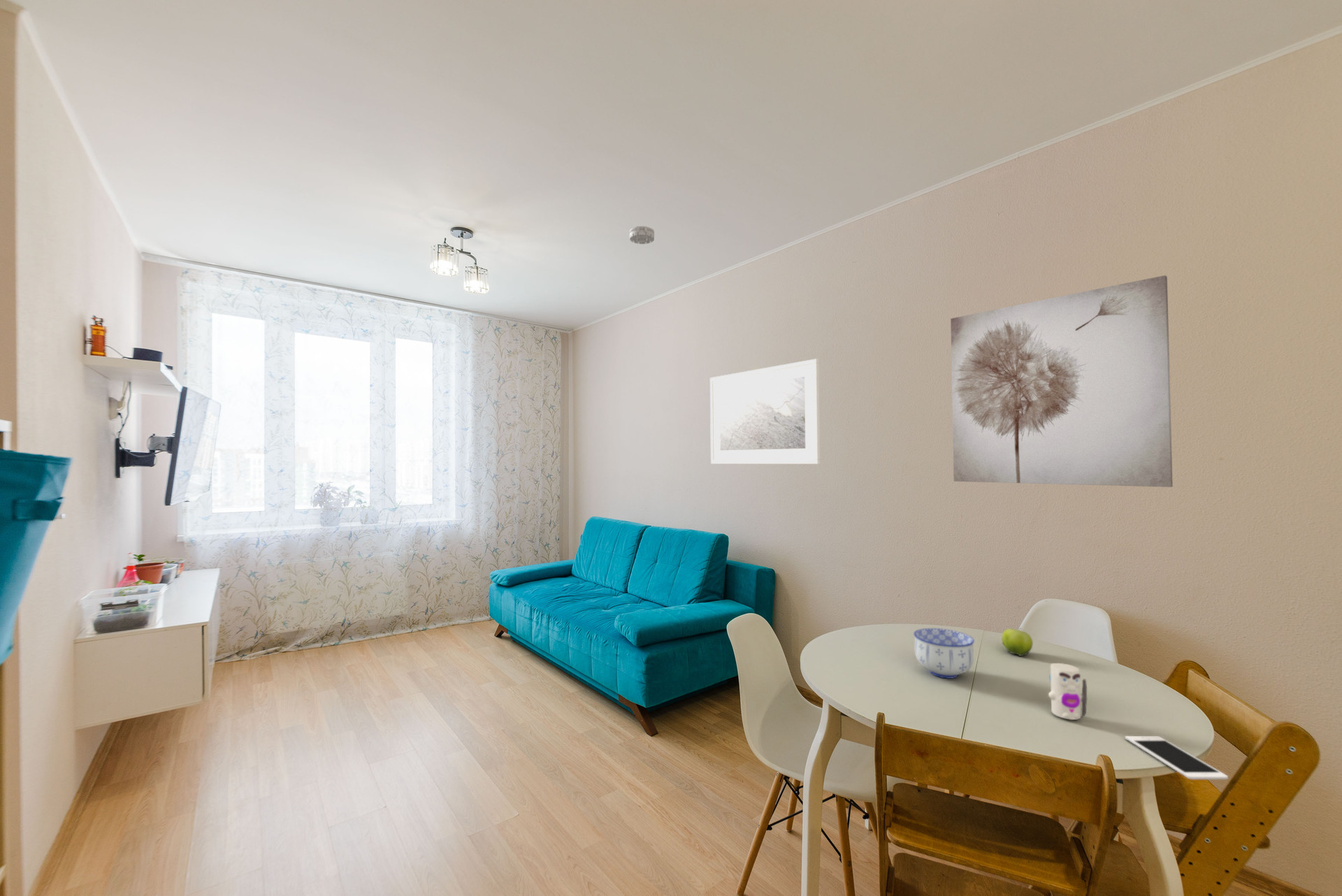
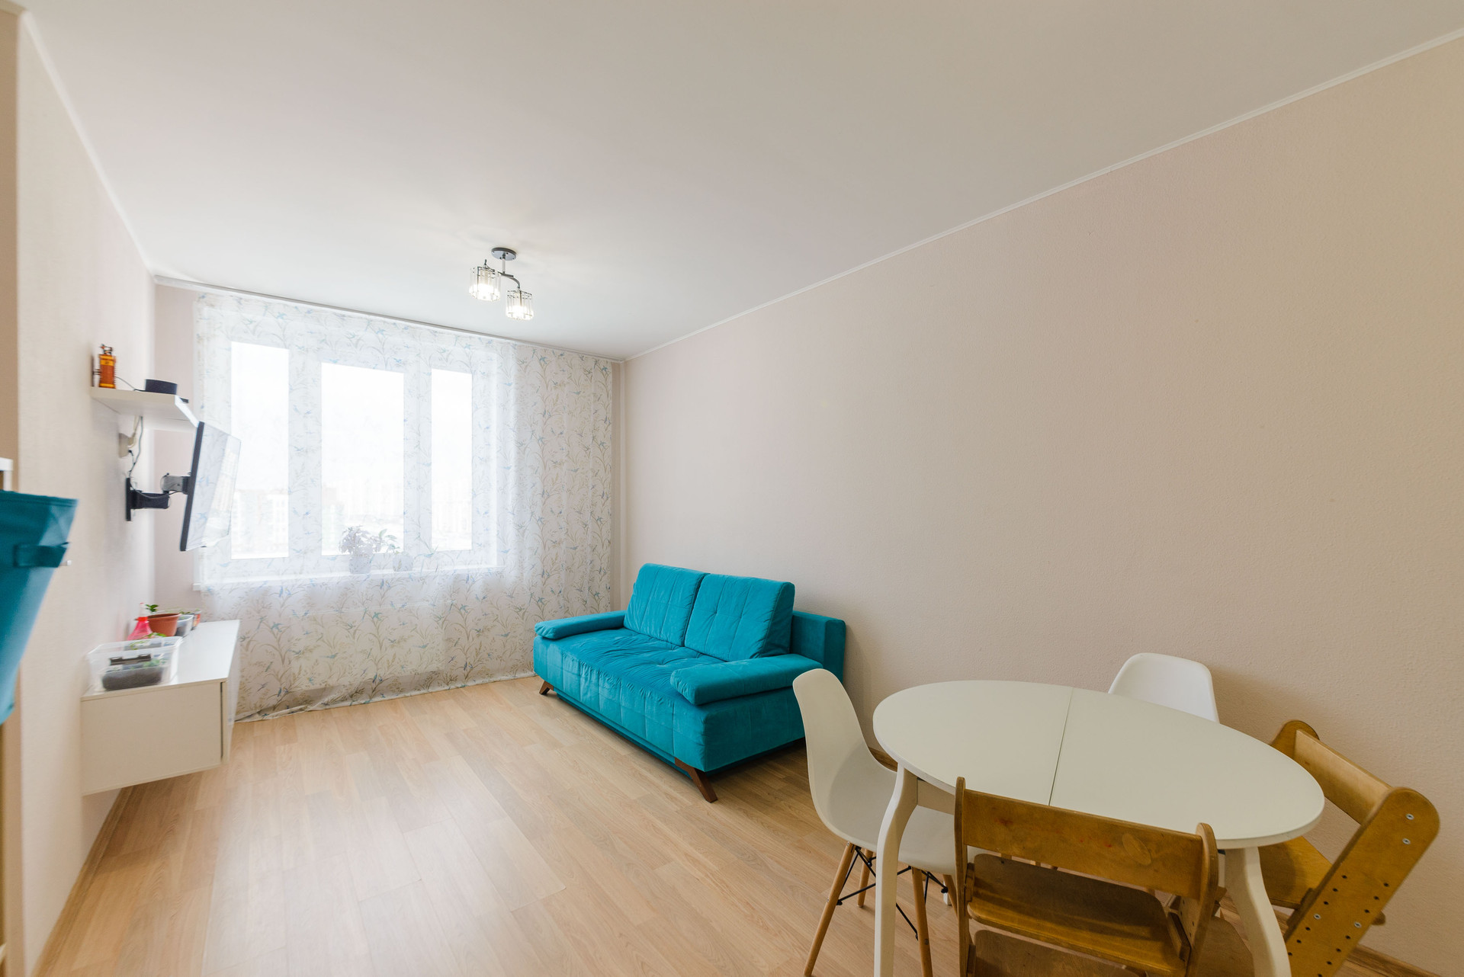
- cell phone (1173, 756)
- wall art (1047, 391)
- bowl (944, 655)
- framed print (759, 417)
- smoke detector (642, 234)
- toy (1065, 689)
- fruit (1017, 640)
